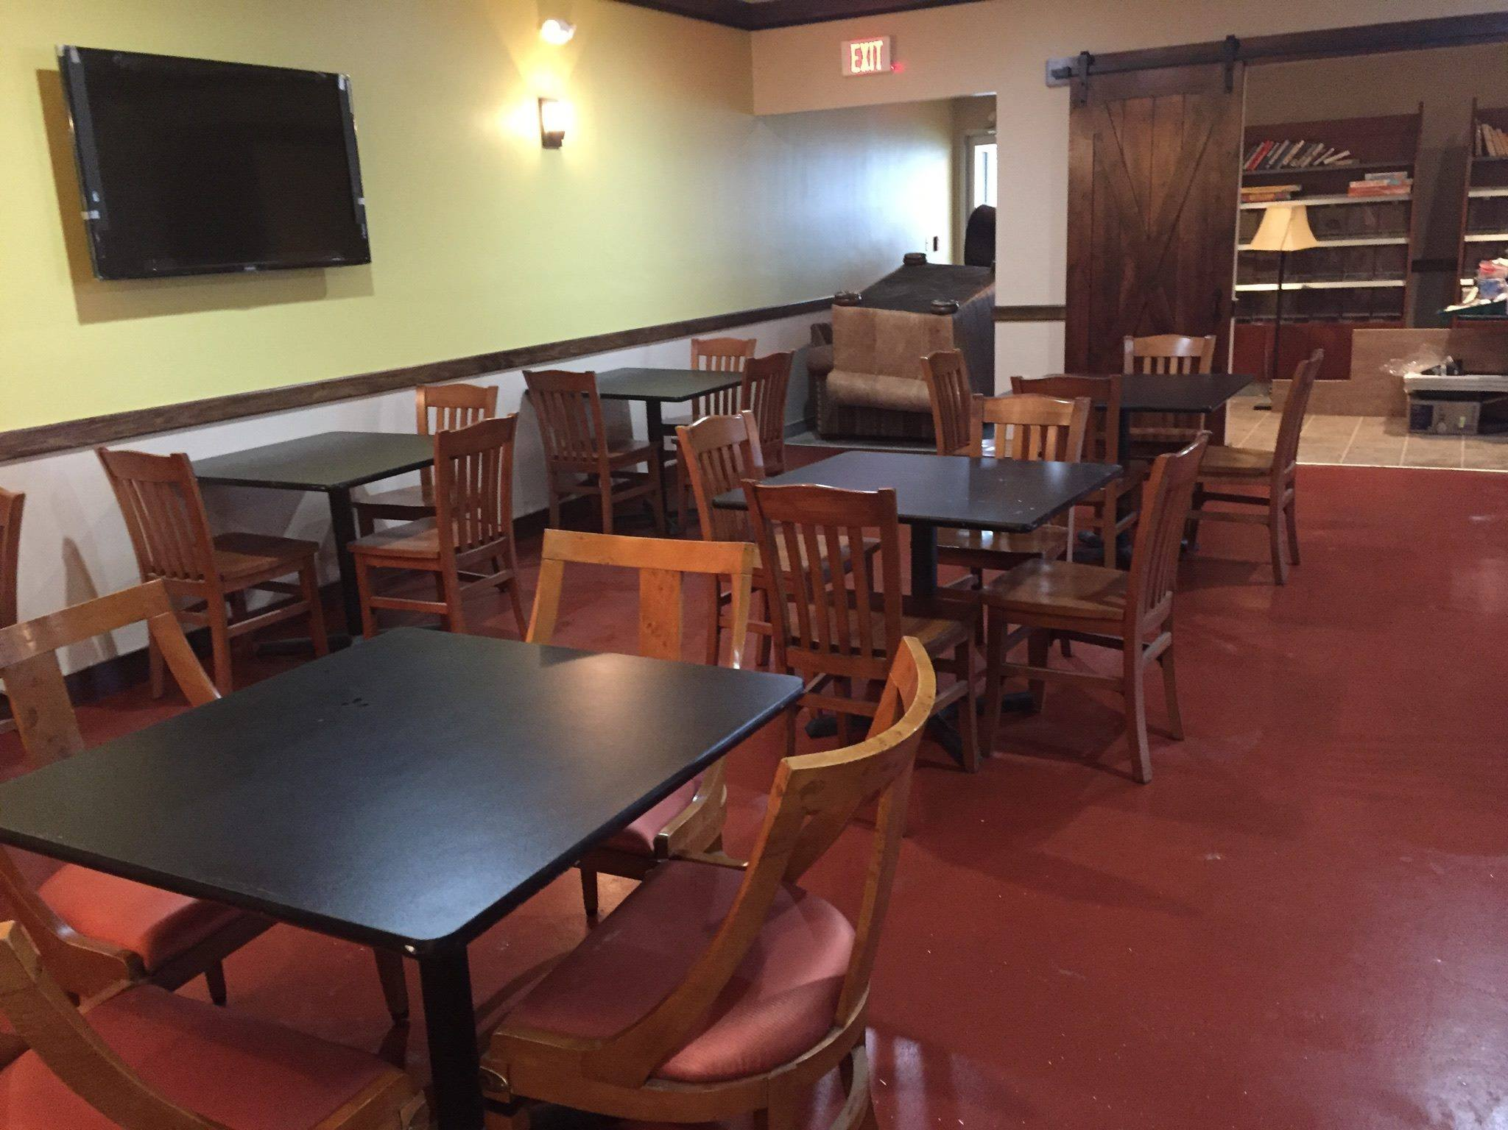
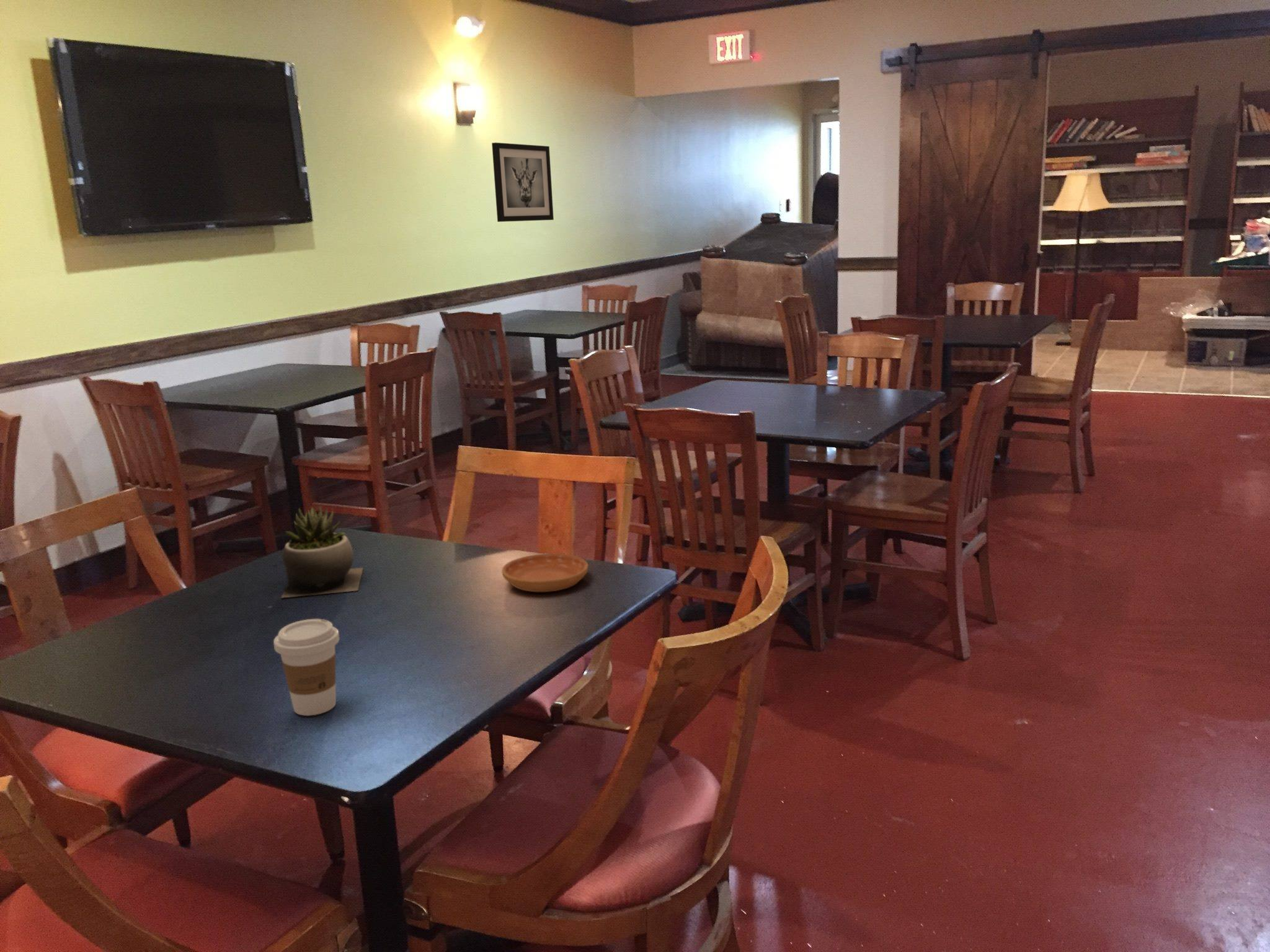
+ succulent plant (319, 545)
+ wall art (524, 183)
+ coffee cup (310, 668)
+ saucer (545, 573)
